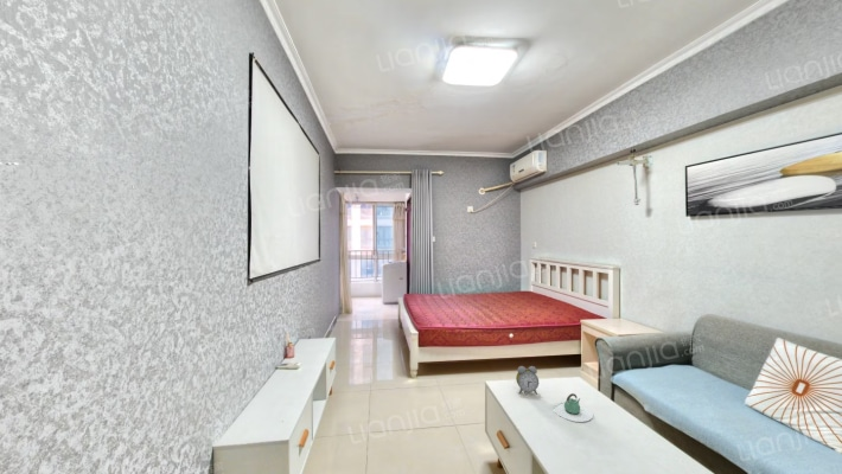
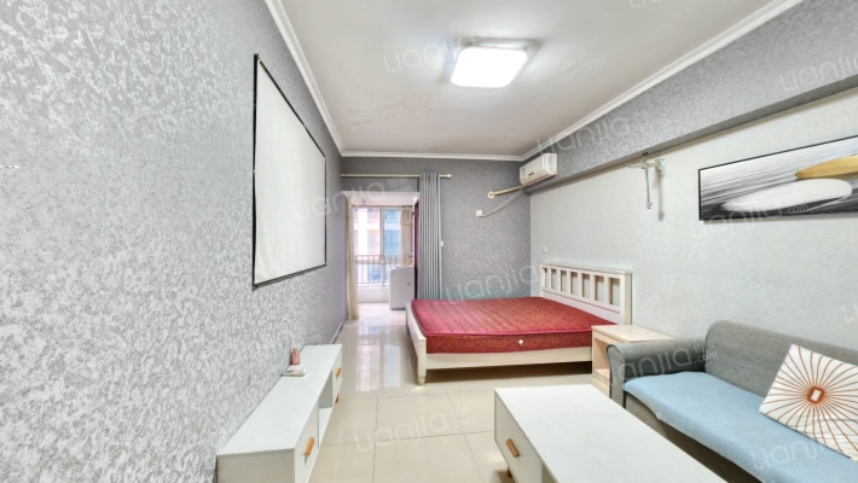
- alarm clock (527, 379)
- teapot (572, 402)
